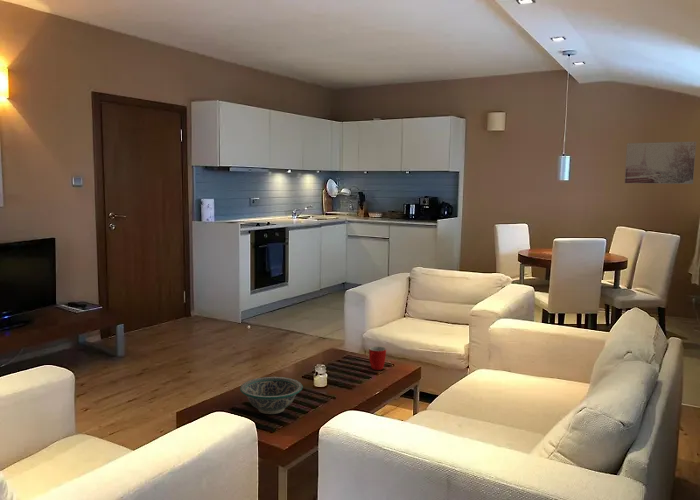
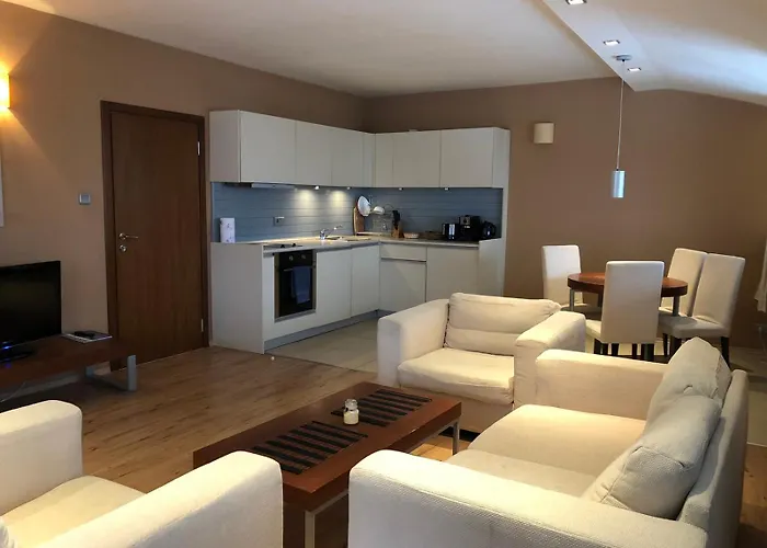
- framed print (659, 163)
- mug (375, 359)
- bowl (271, 397)
